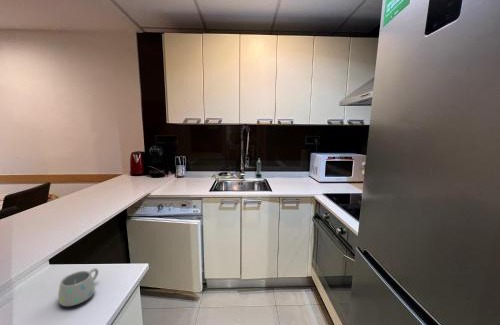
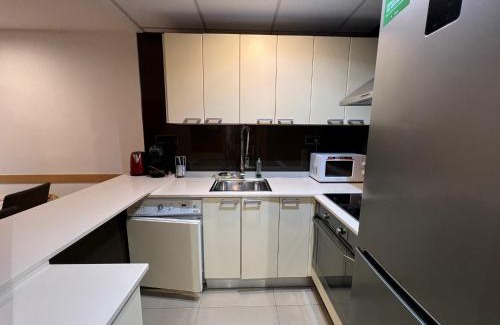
- mug (81, 284)
